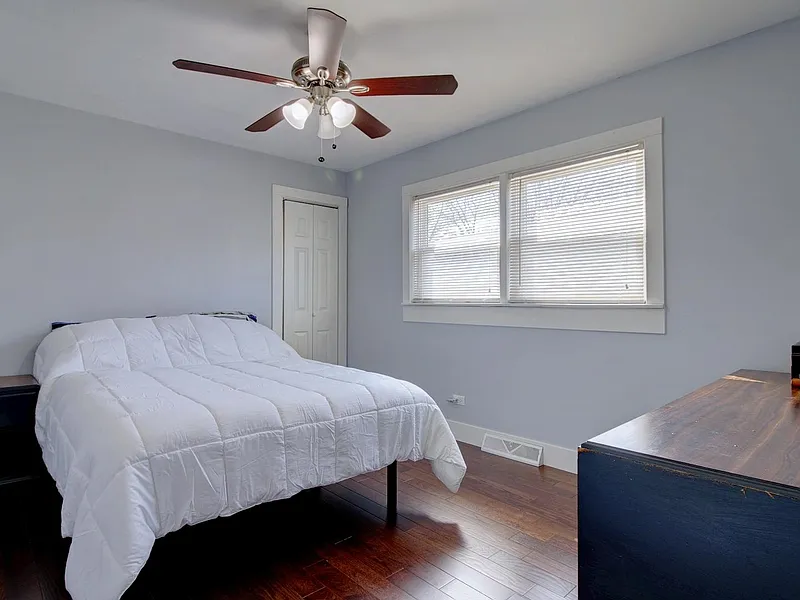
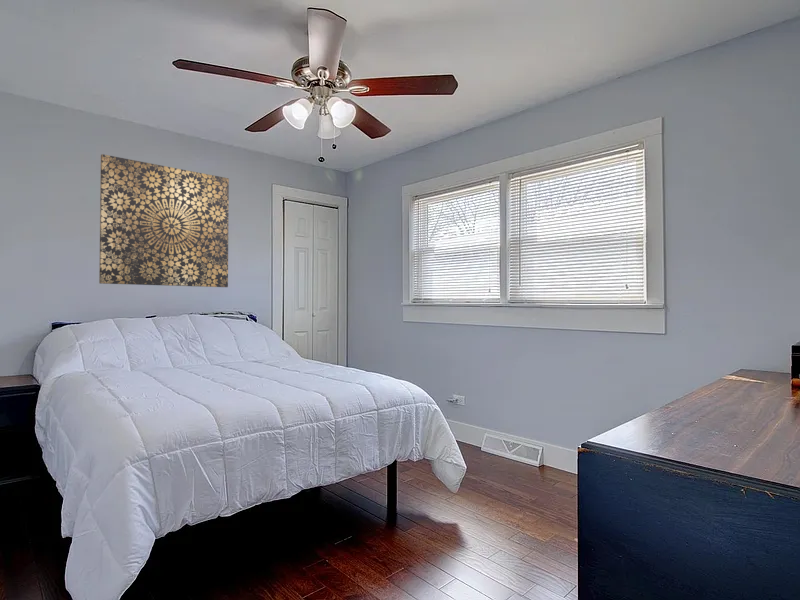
+ wall art (169, 226)
